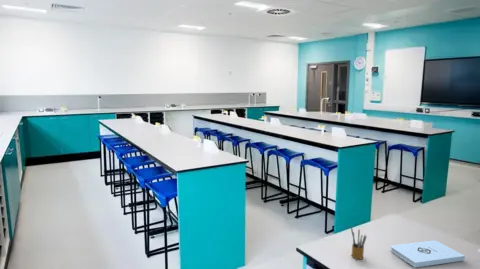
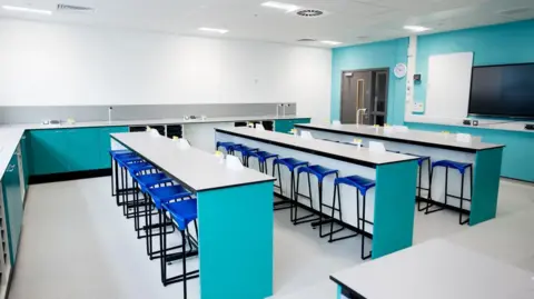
- notepad (425, 252)
- pencil box (358, 243)
